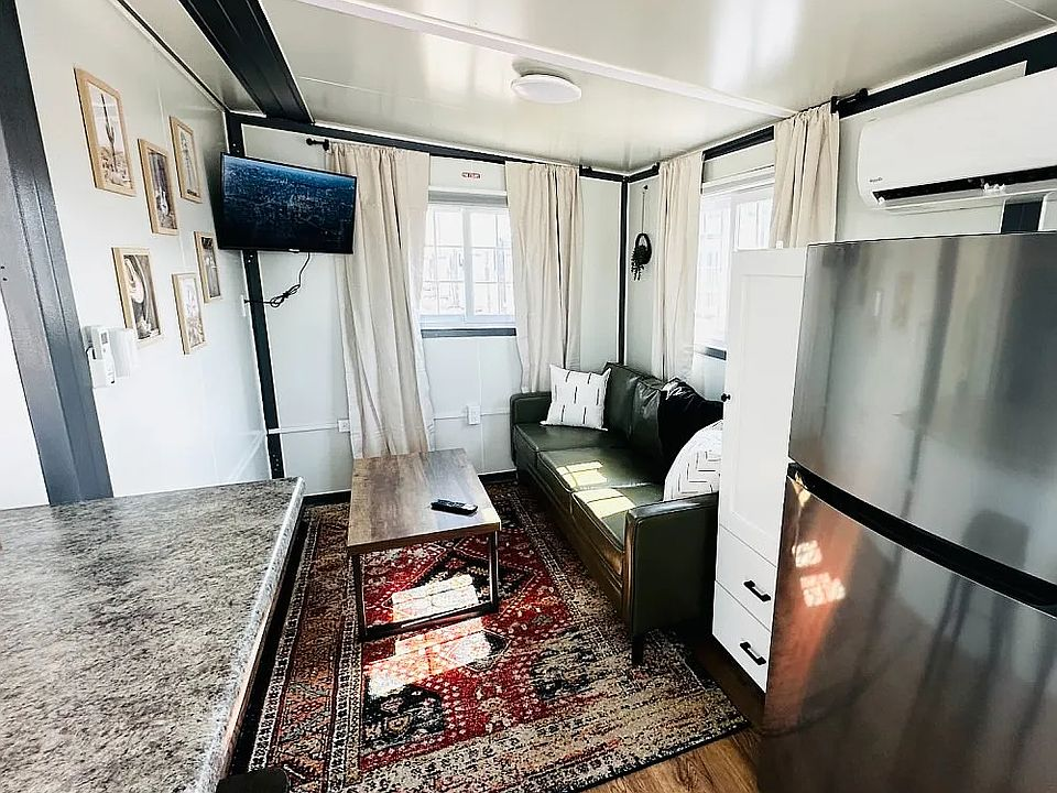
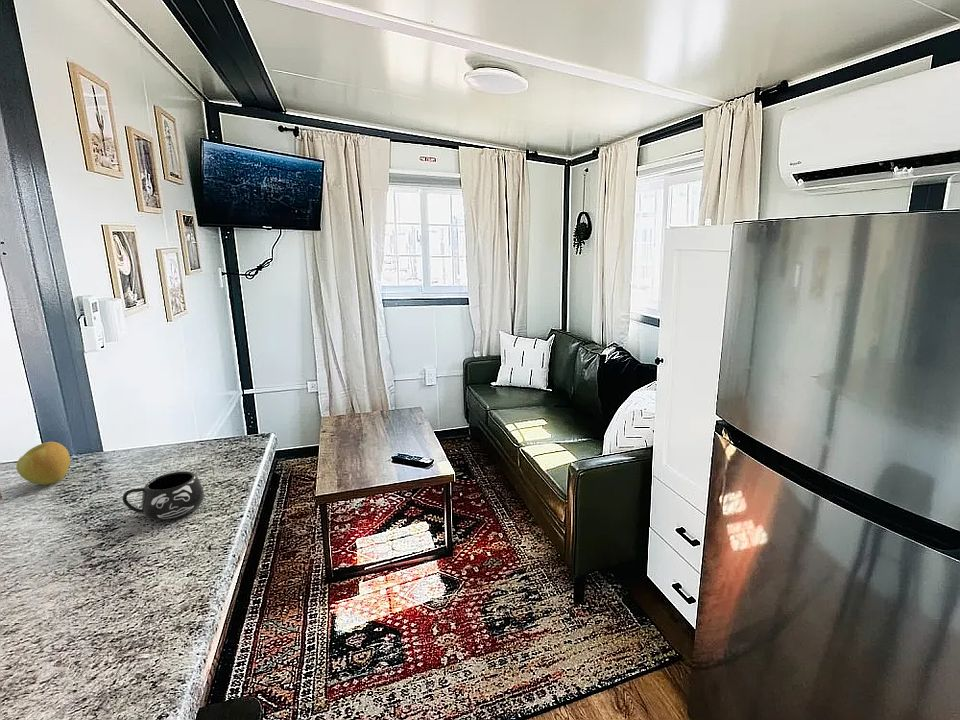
+ mug (164, 496)
+ apple (45, 463)
